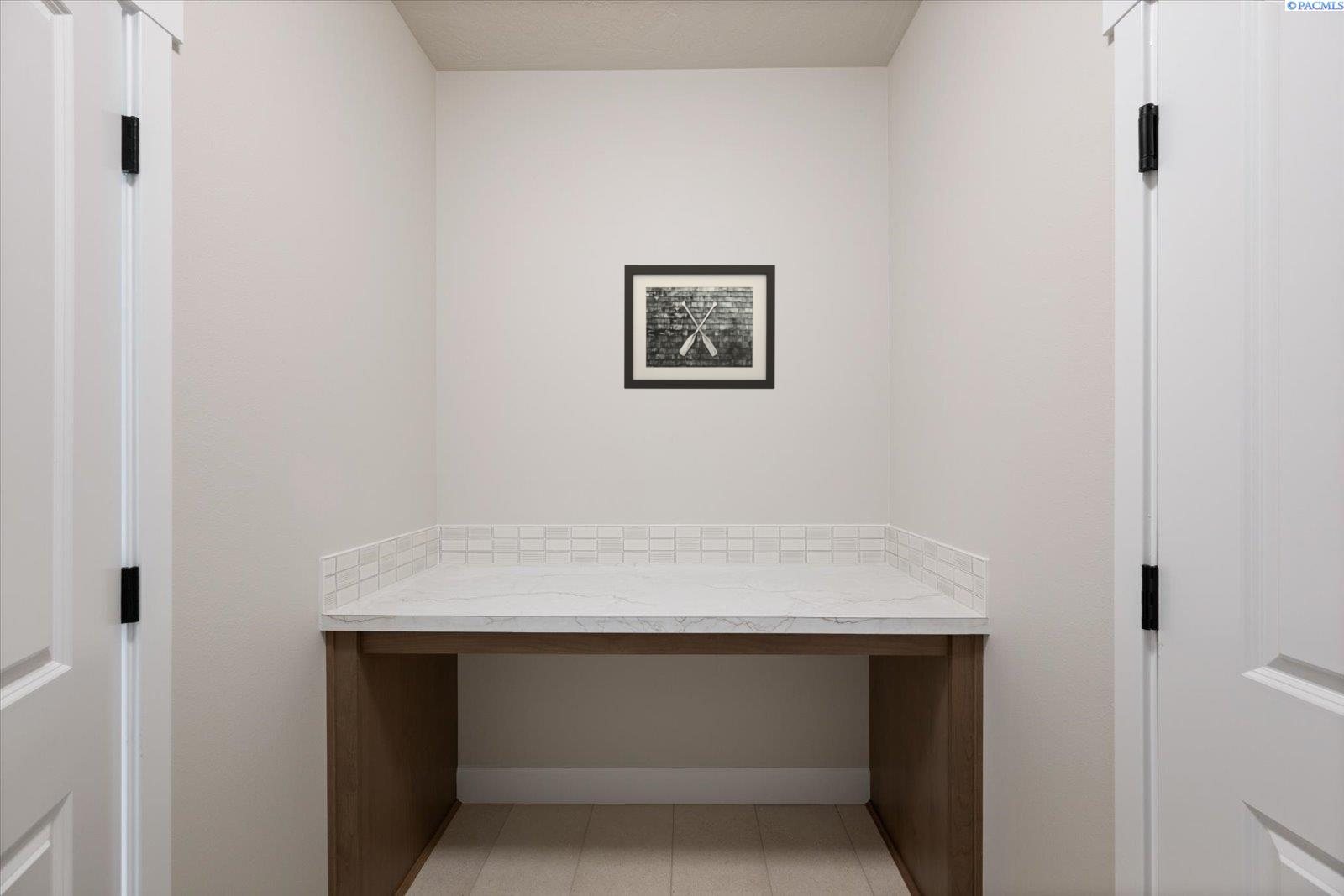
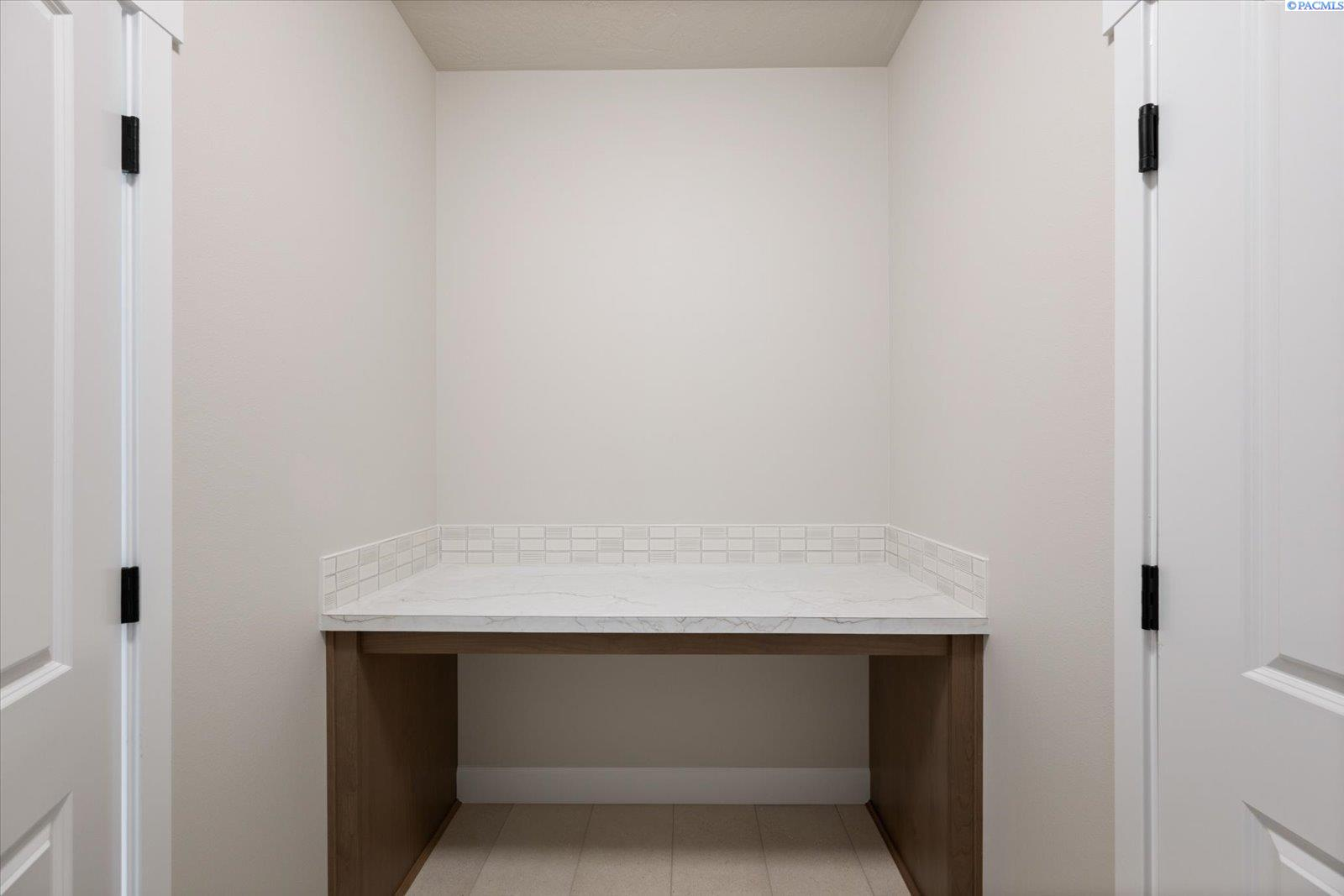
- wall art (699, 327)
